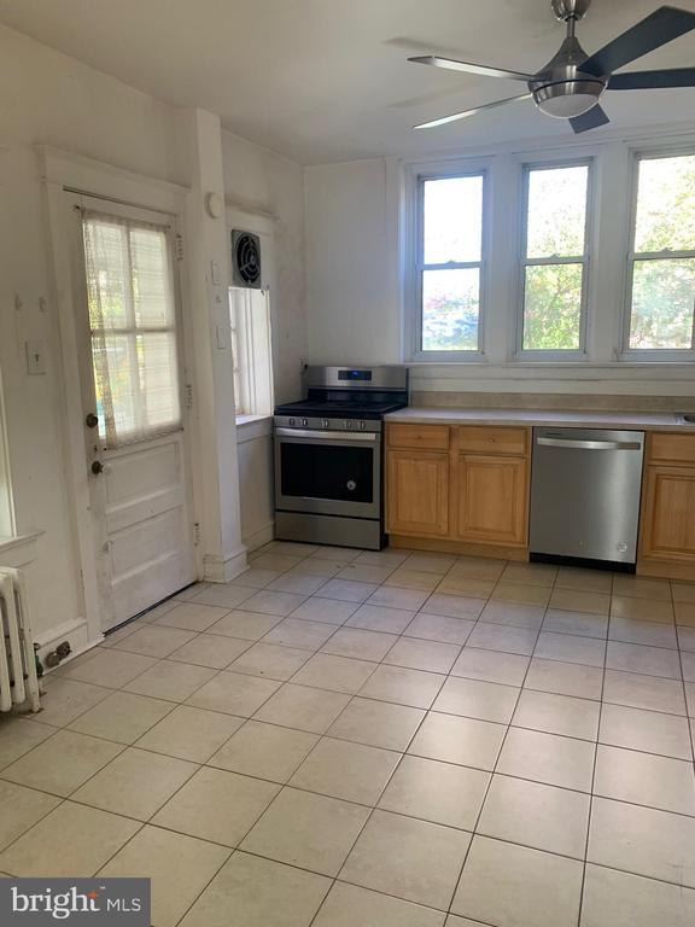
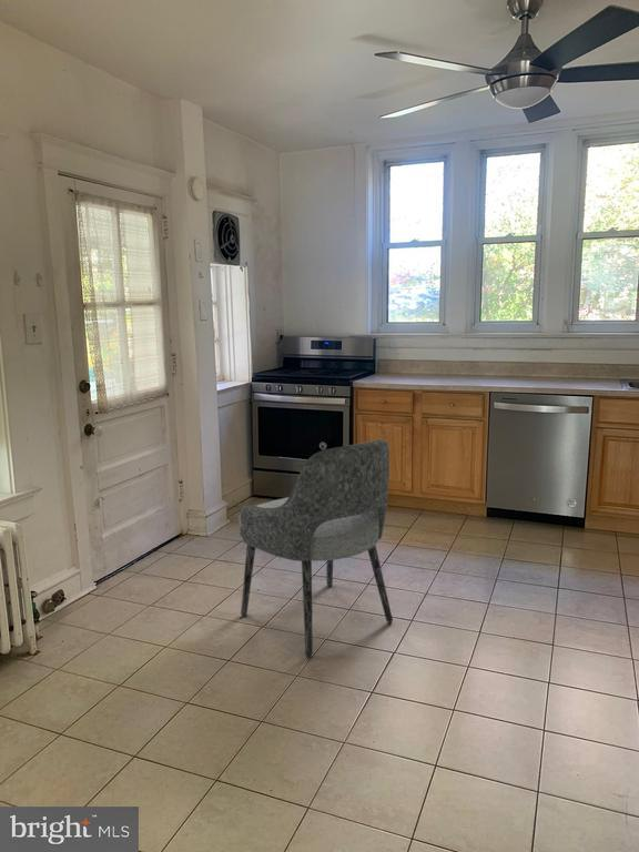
+ dining chair (322, 530)
